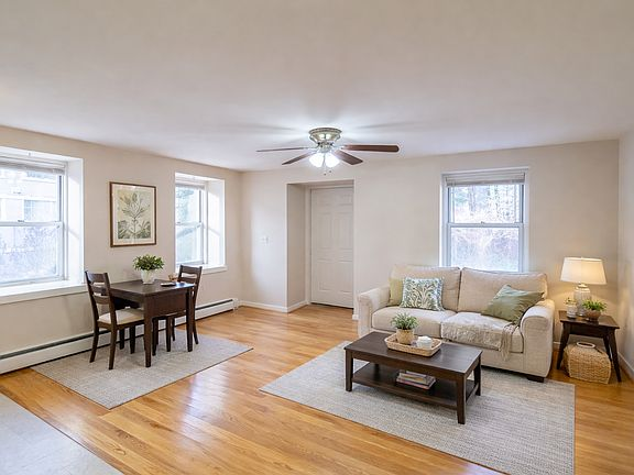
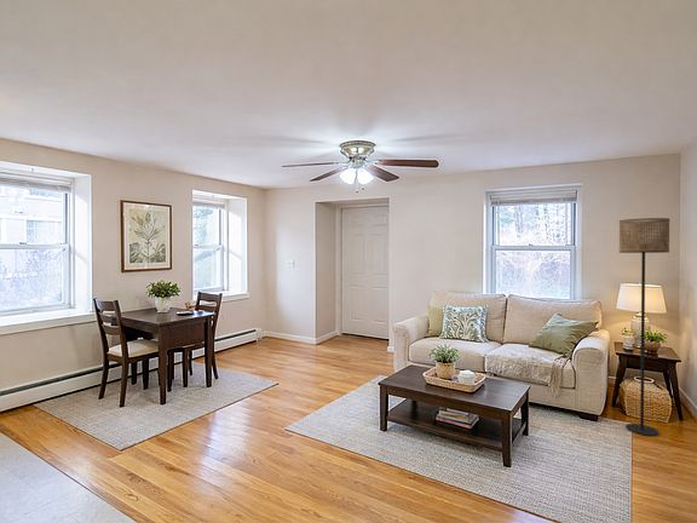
+ floor lamp (643, 324)
